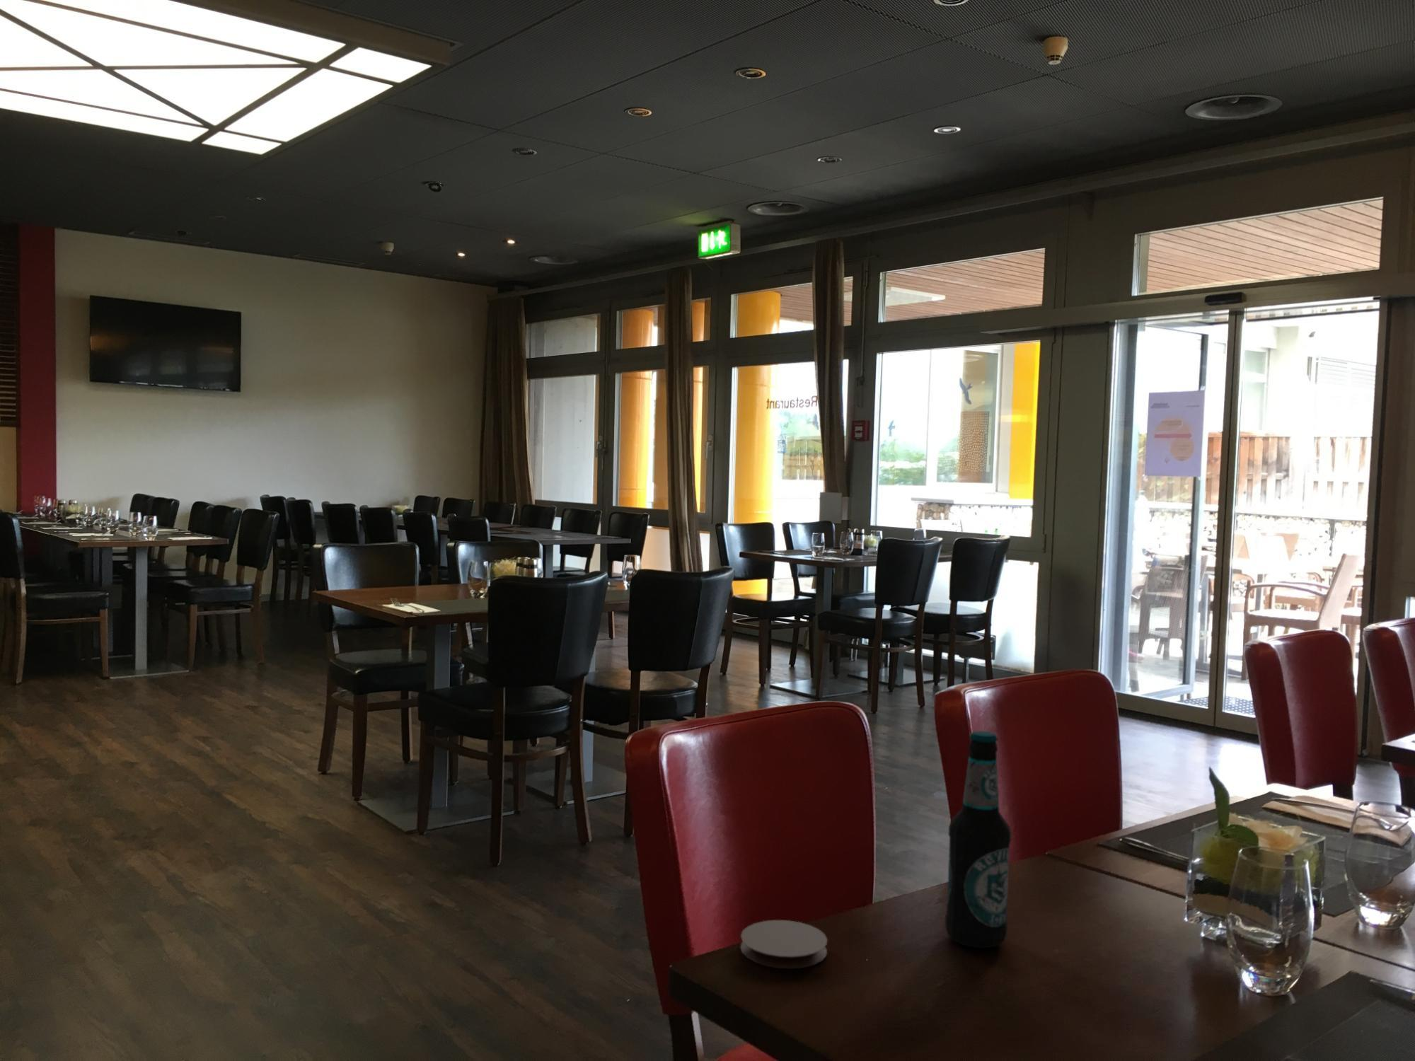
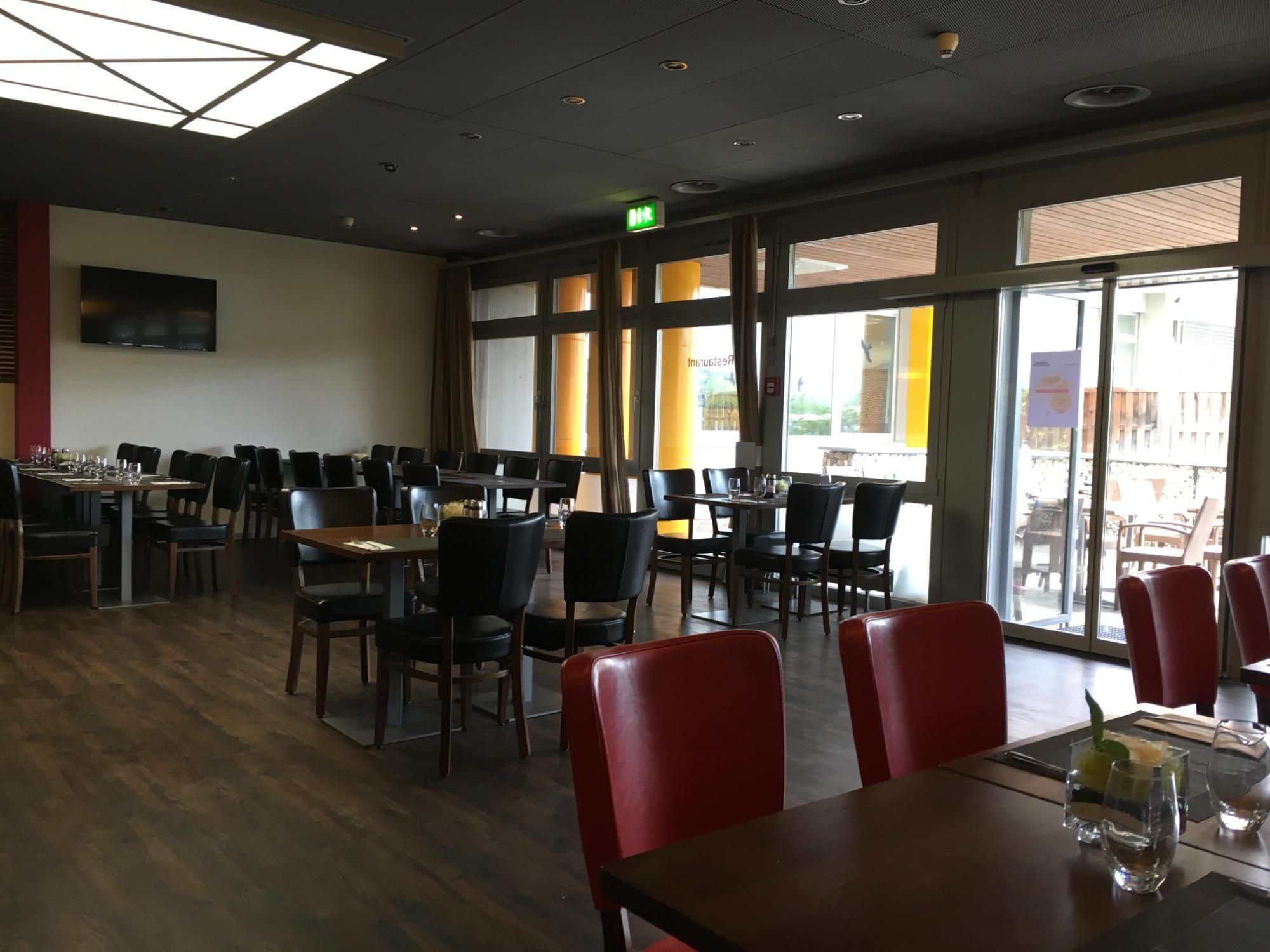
- bottle (979, 836)
- coaster (783, 943)
